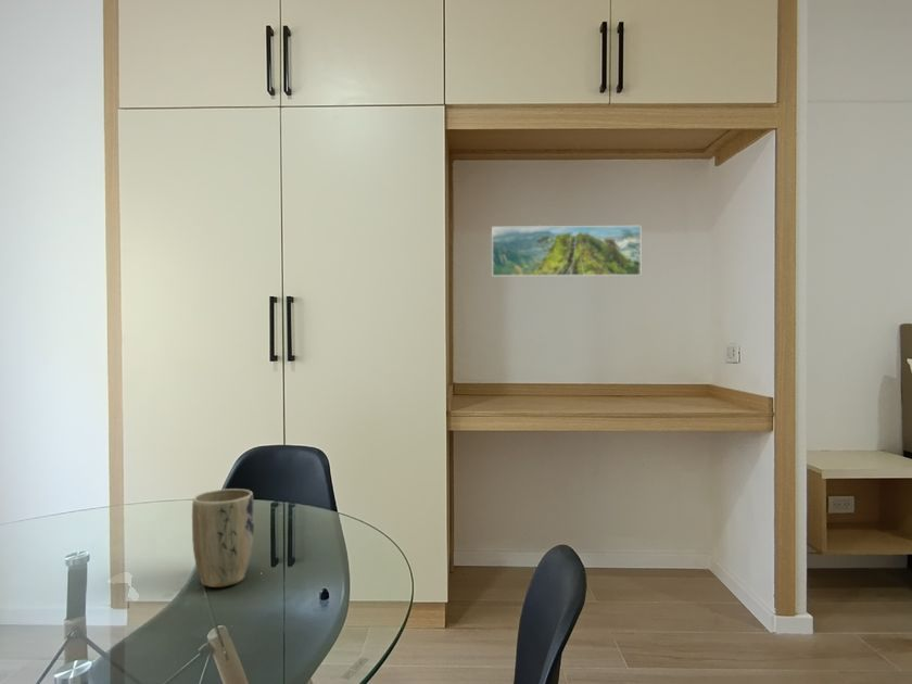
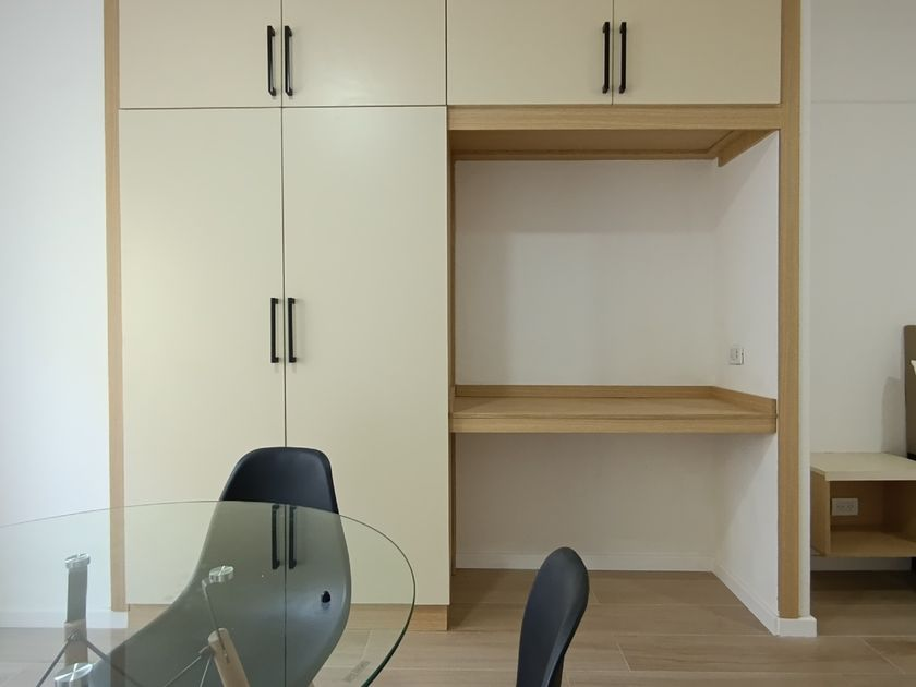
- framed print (566, 251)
- plant pot (224, 536)
